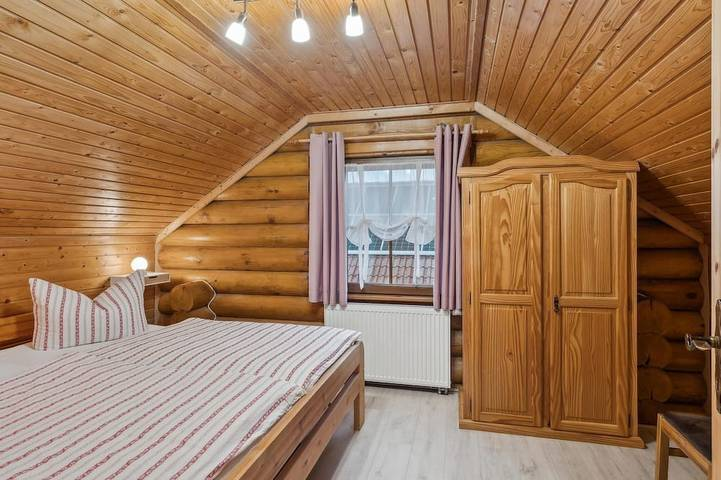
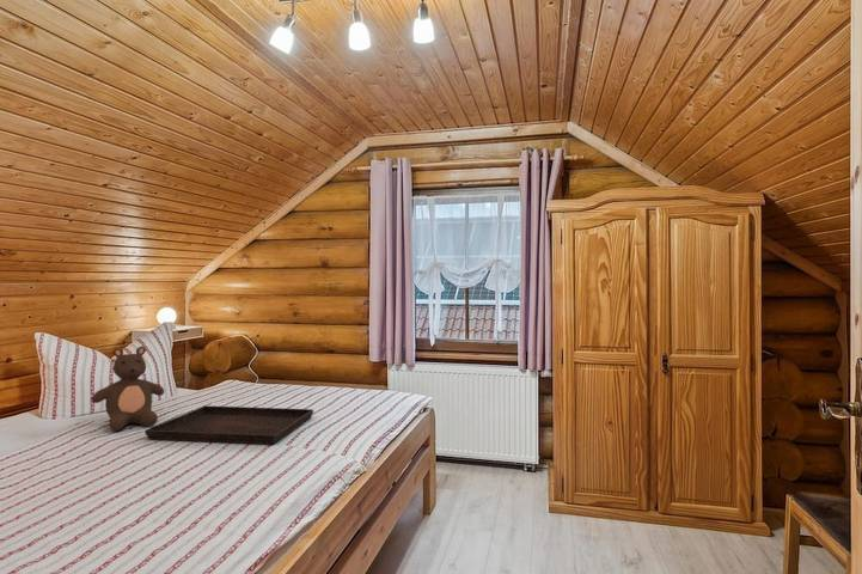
+ serving tray (236, 422)
+ teddy bear (130, 386)
